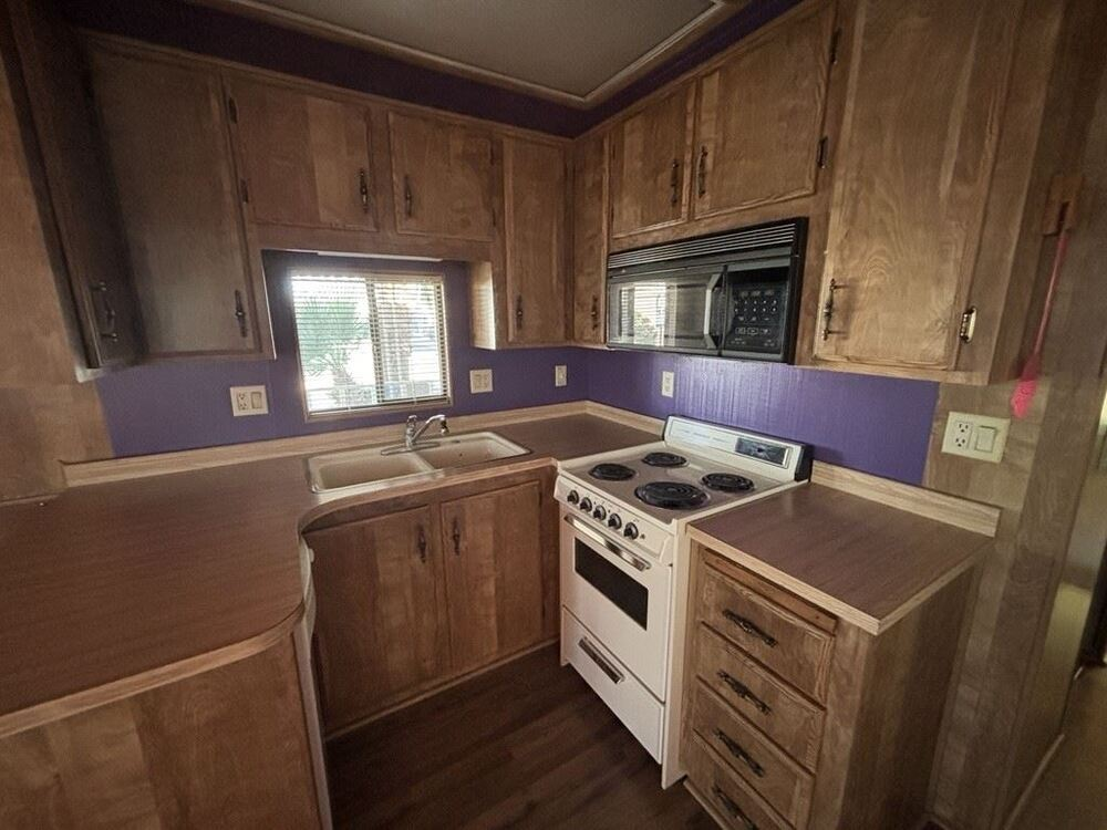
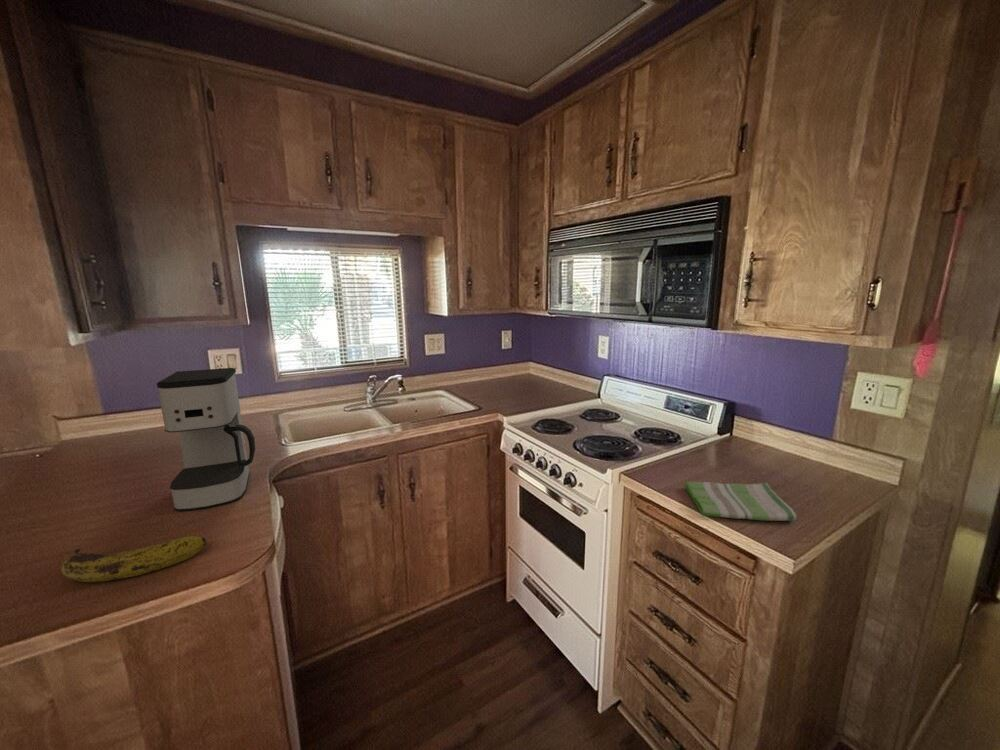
+ coffee maker (212, 434)
+ fruit (138, 550)
+ dish towel (736, 498)
